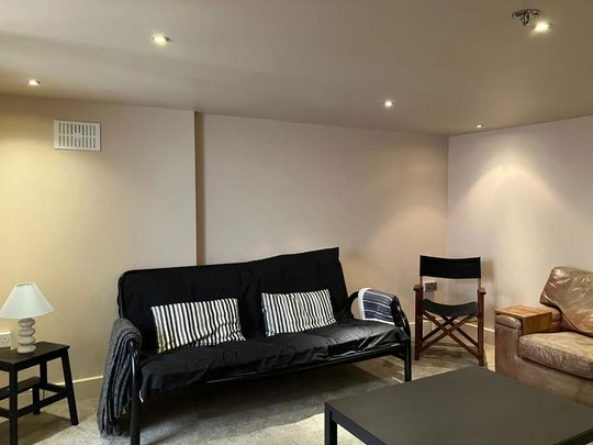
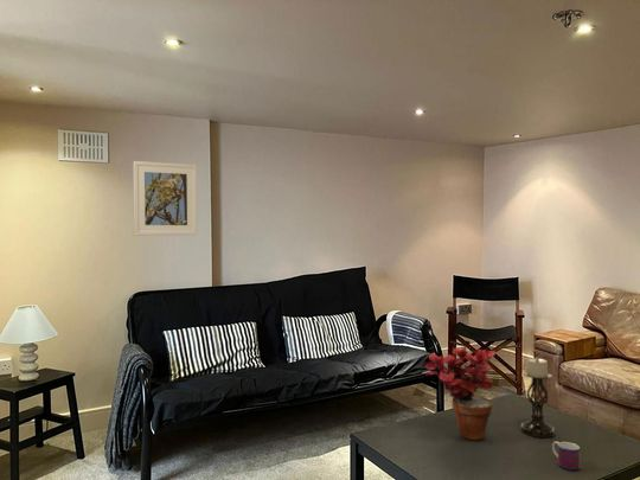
+ mug (564, 453)
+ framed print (166, 199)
+ candle holder (538, 395)
+ potted plant (465, 391)
